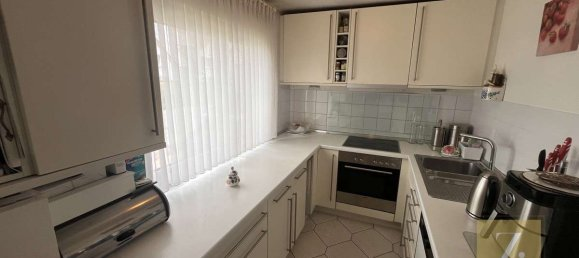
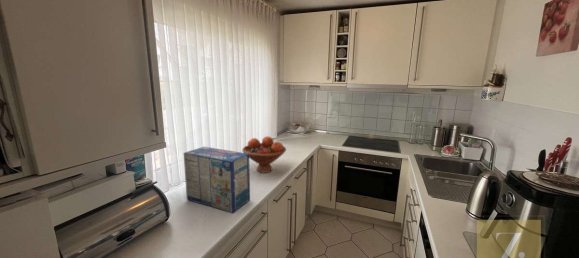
+ toaster pastry box (217, 177)
+ fruit bowl (264, 155)
